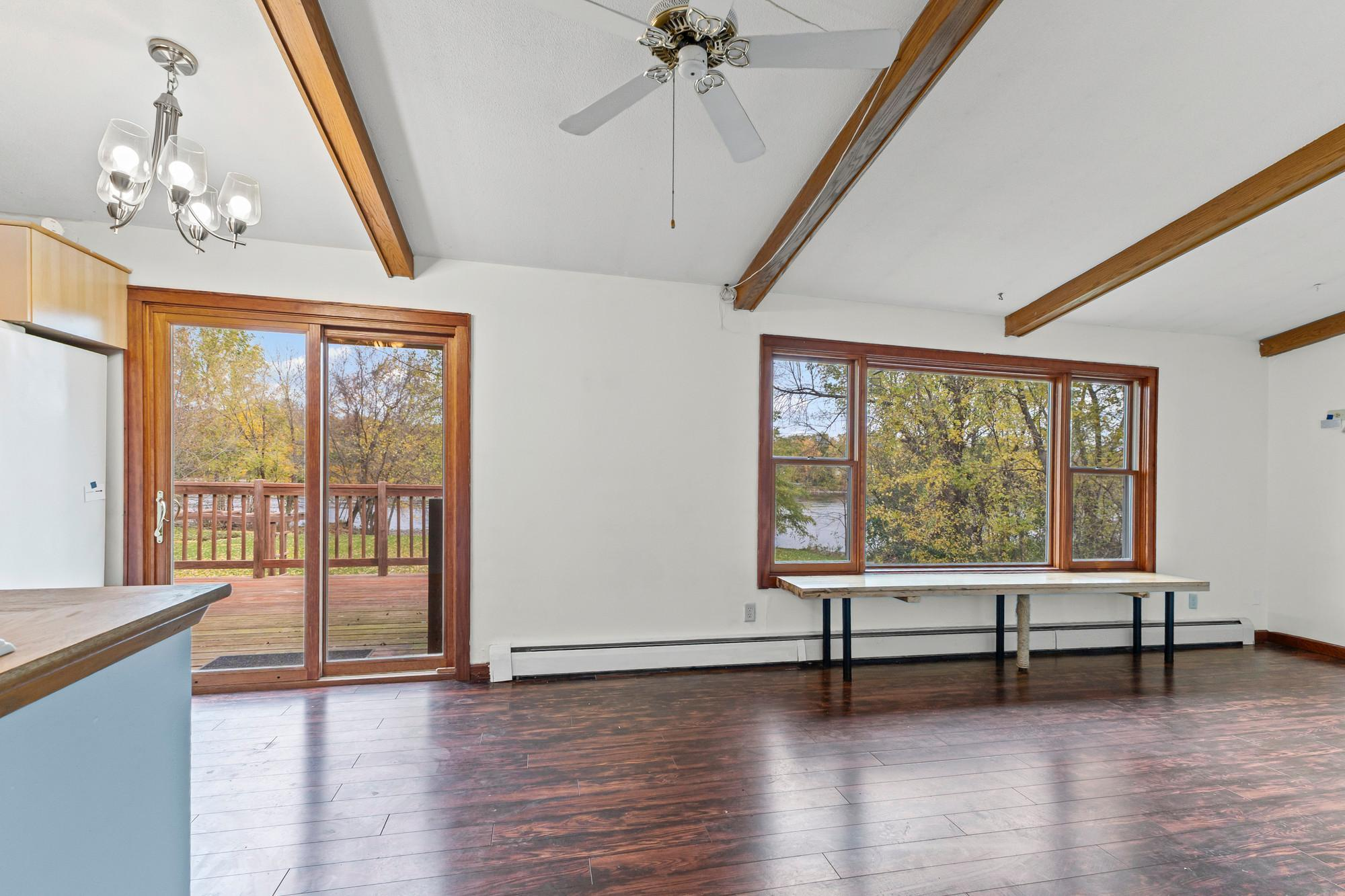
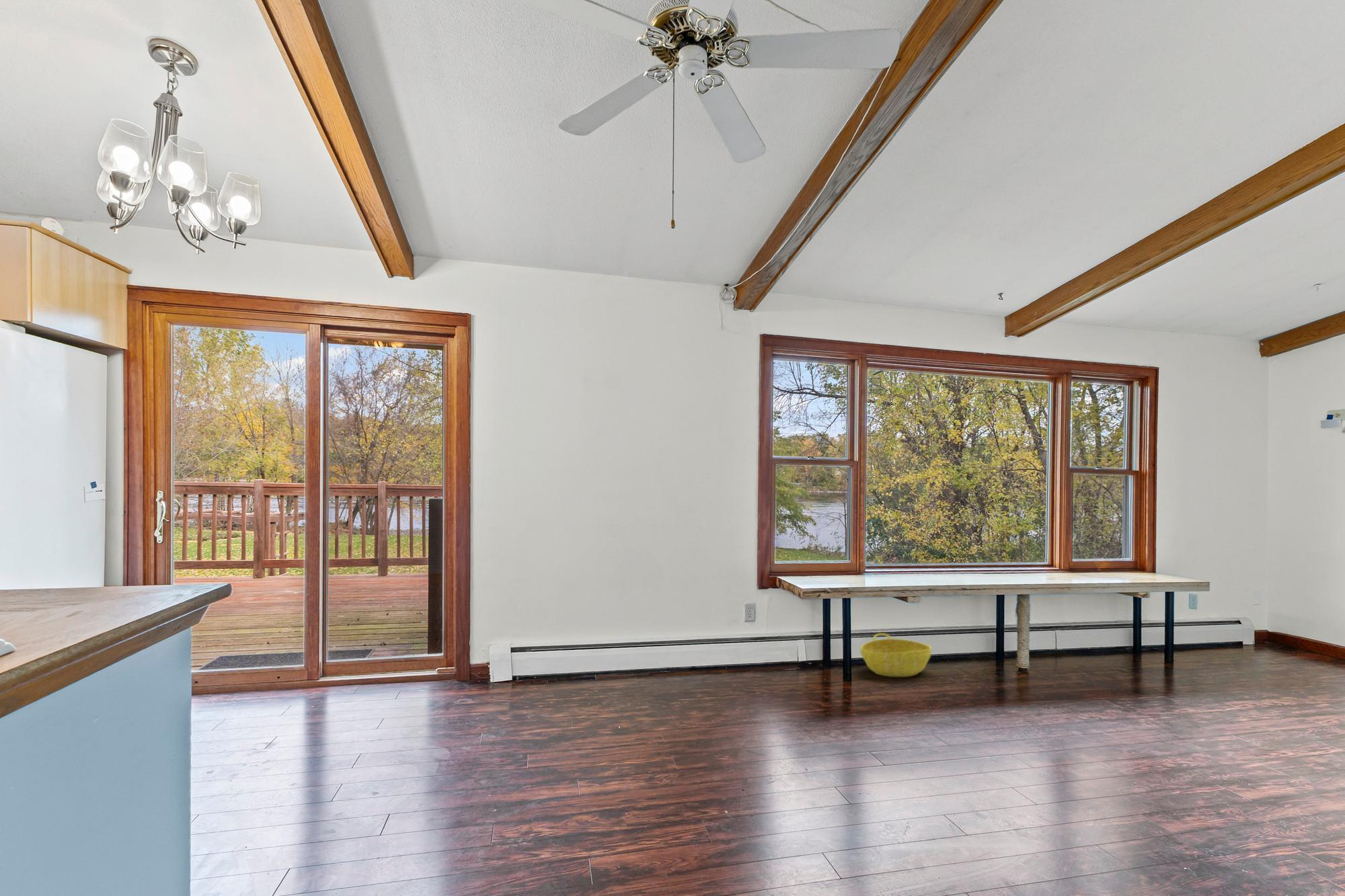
+ basket (896, 656)
